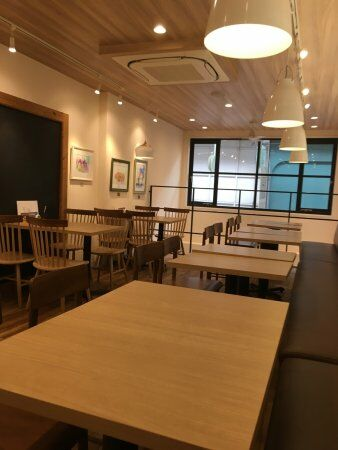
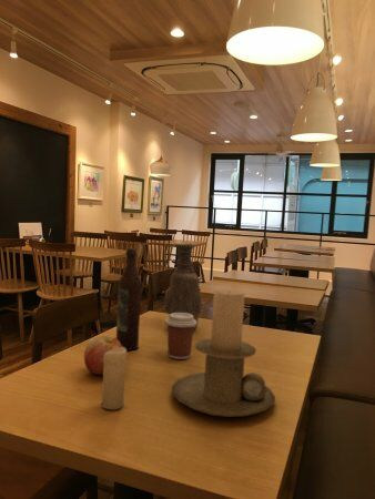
+ wine bottle (129, 297)
+ candle (113, 371)
+ candle holder (225, 345)
+ coffee cup (180, 335)
+ apple (103, 355)
+ vase (183, 286)
